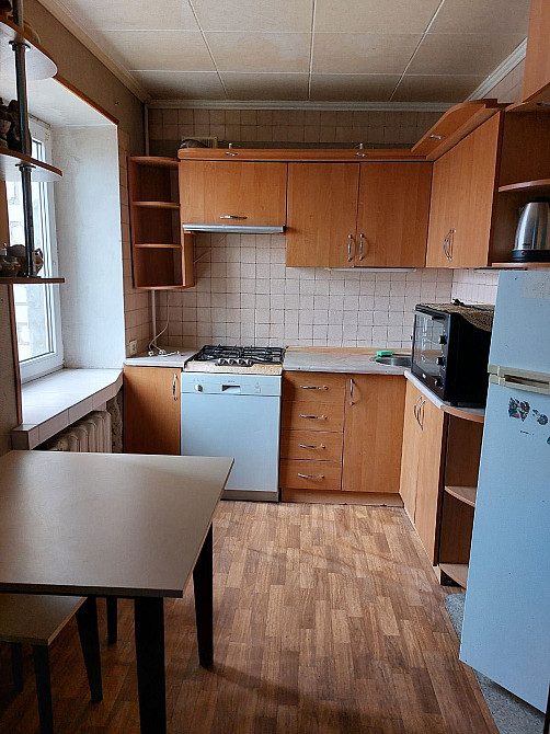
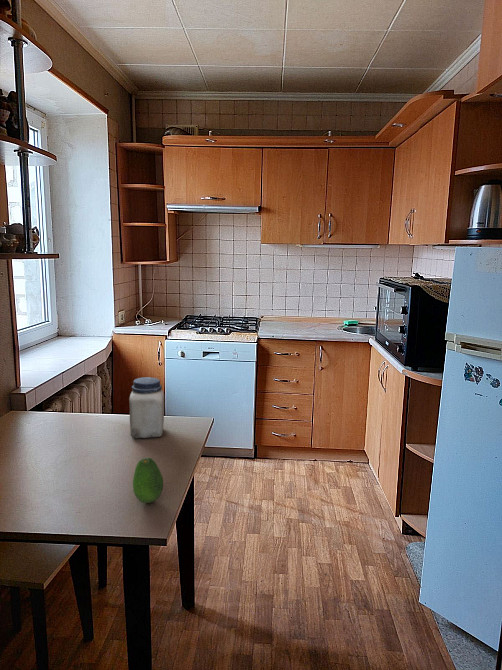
+ jar (147, 406)
+ fruit (148, 480)
